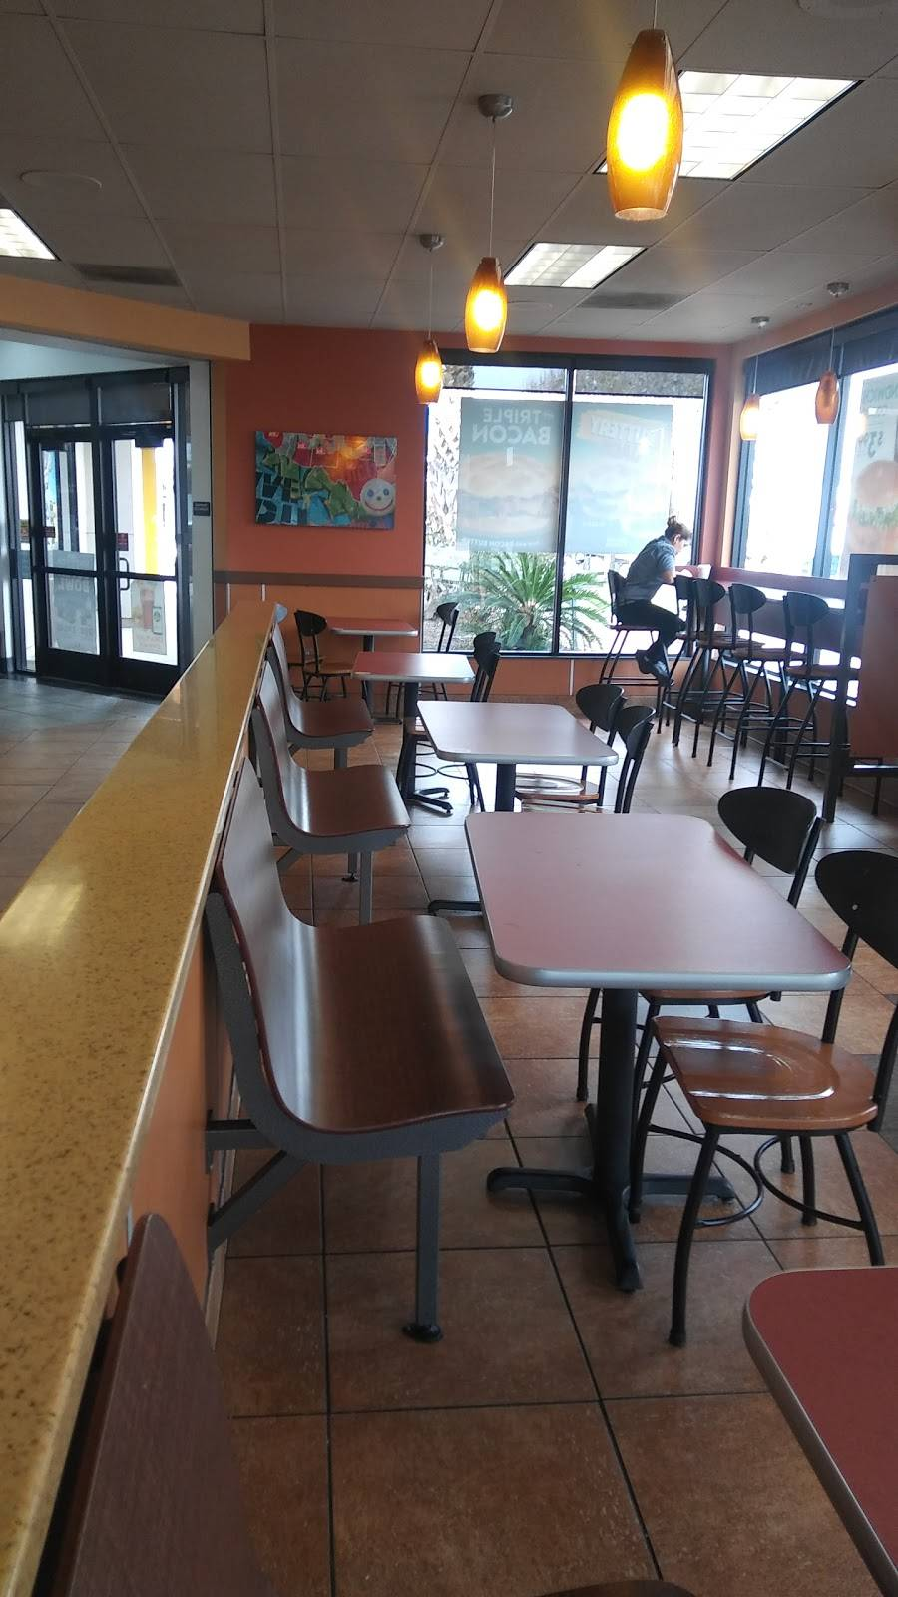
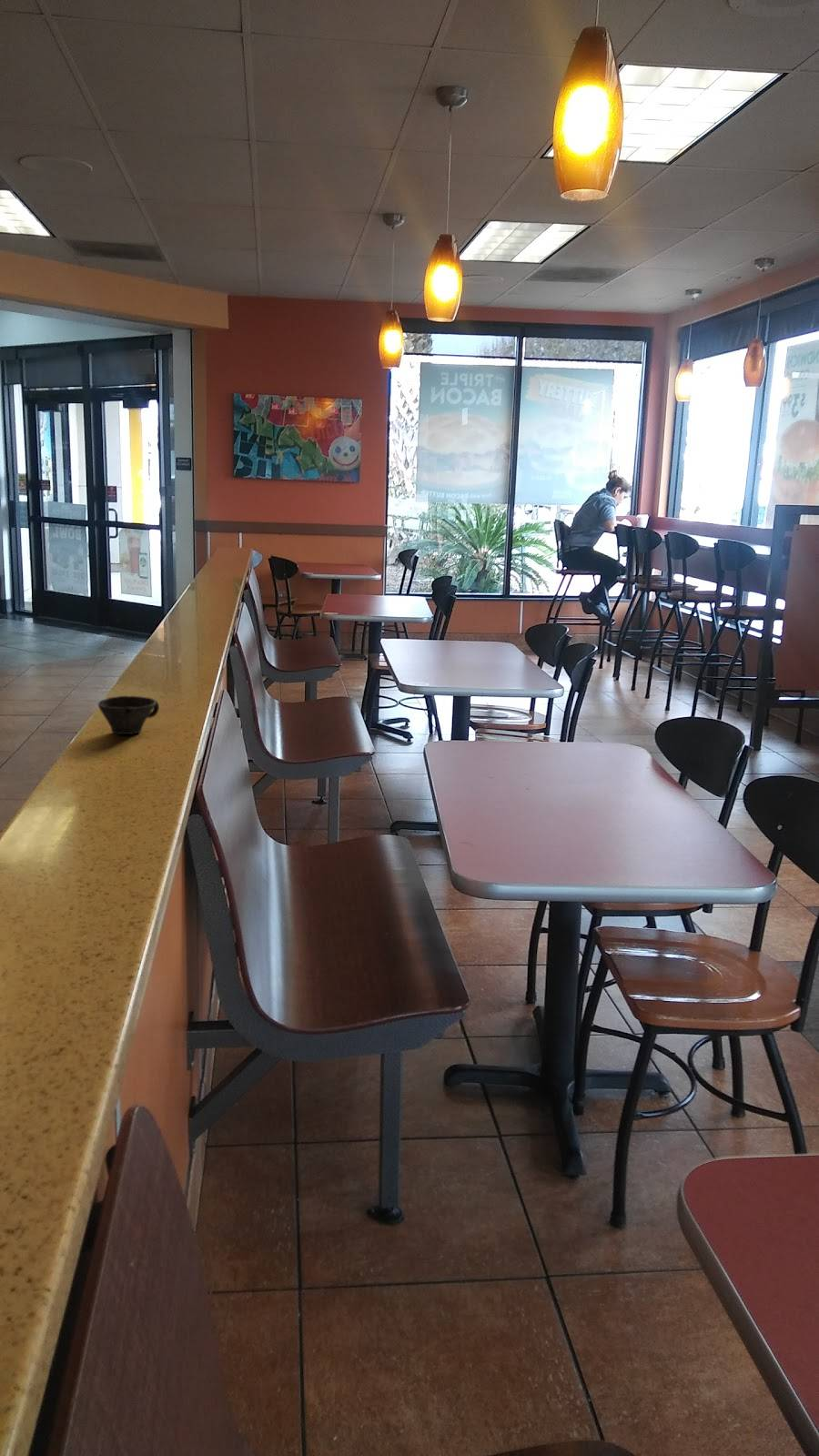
+ cup (131, 715)
